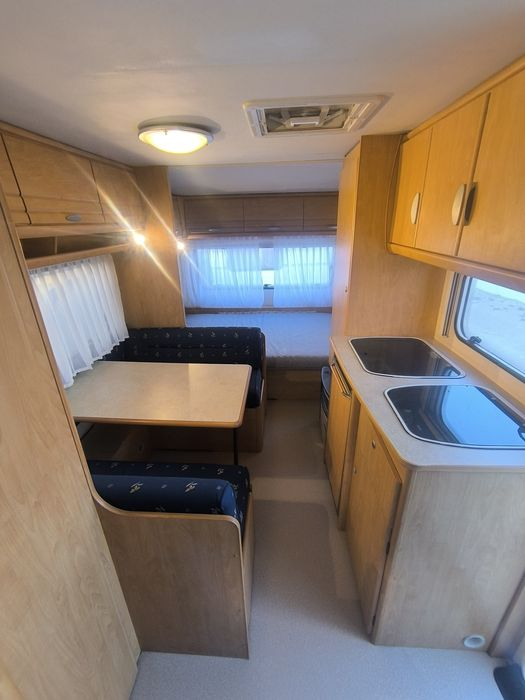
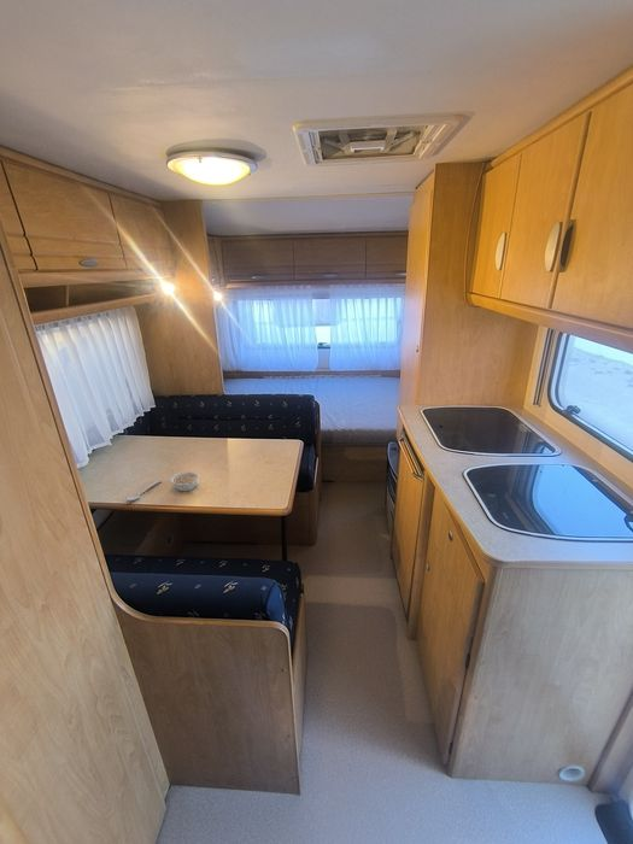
+ spoon (143, 490)
+ legume (186, 481)
